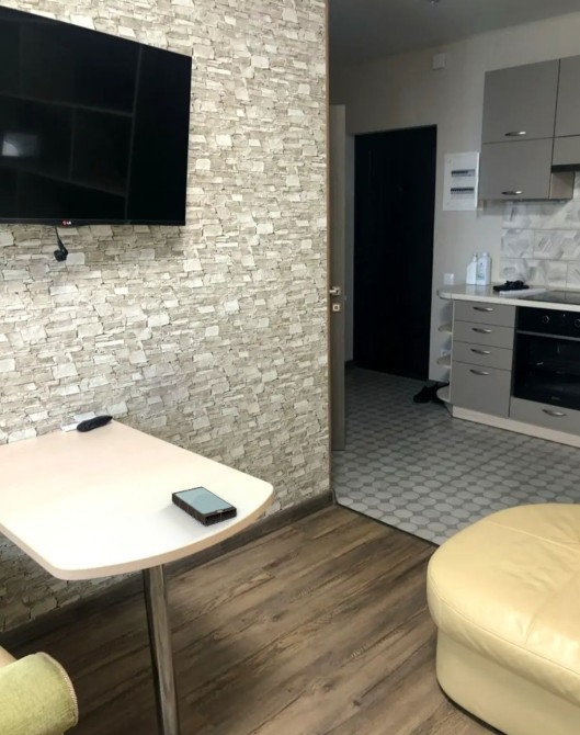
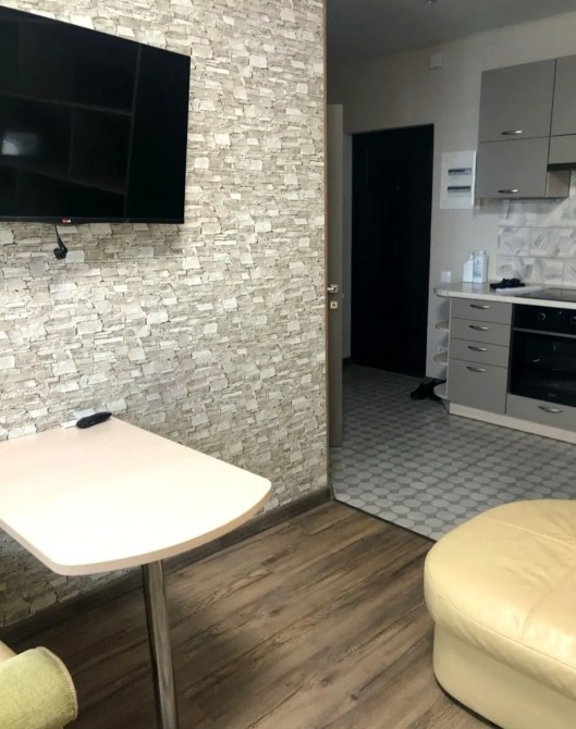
- smartphone (203, 504)
